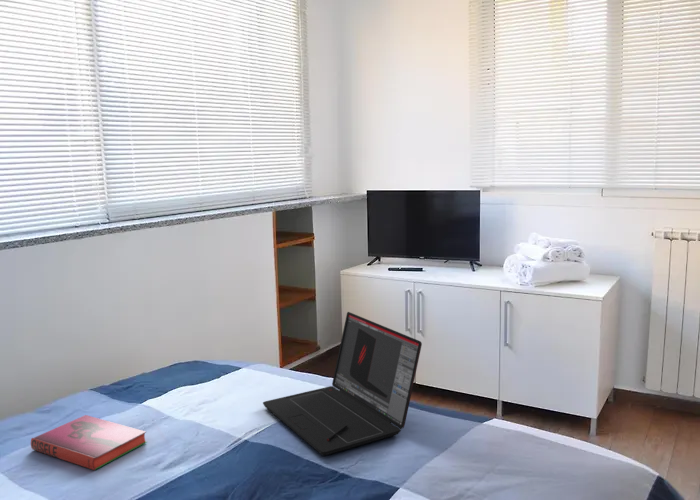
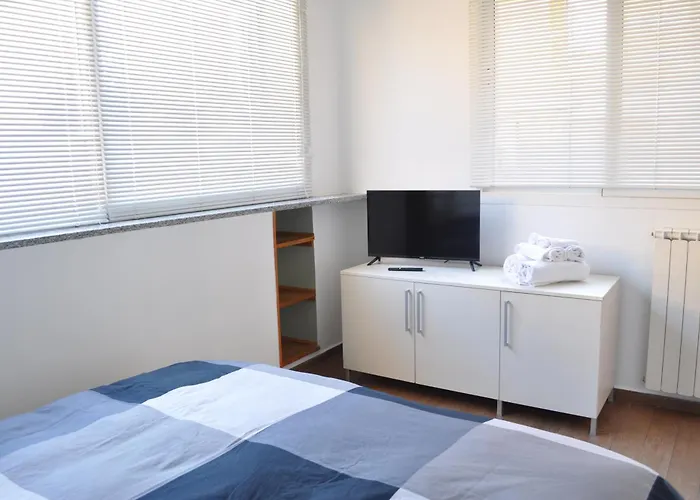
- laptop (337, 376)
- hardback book (89, 440)
